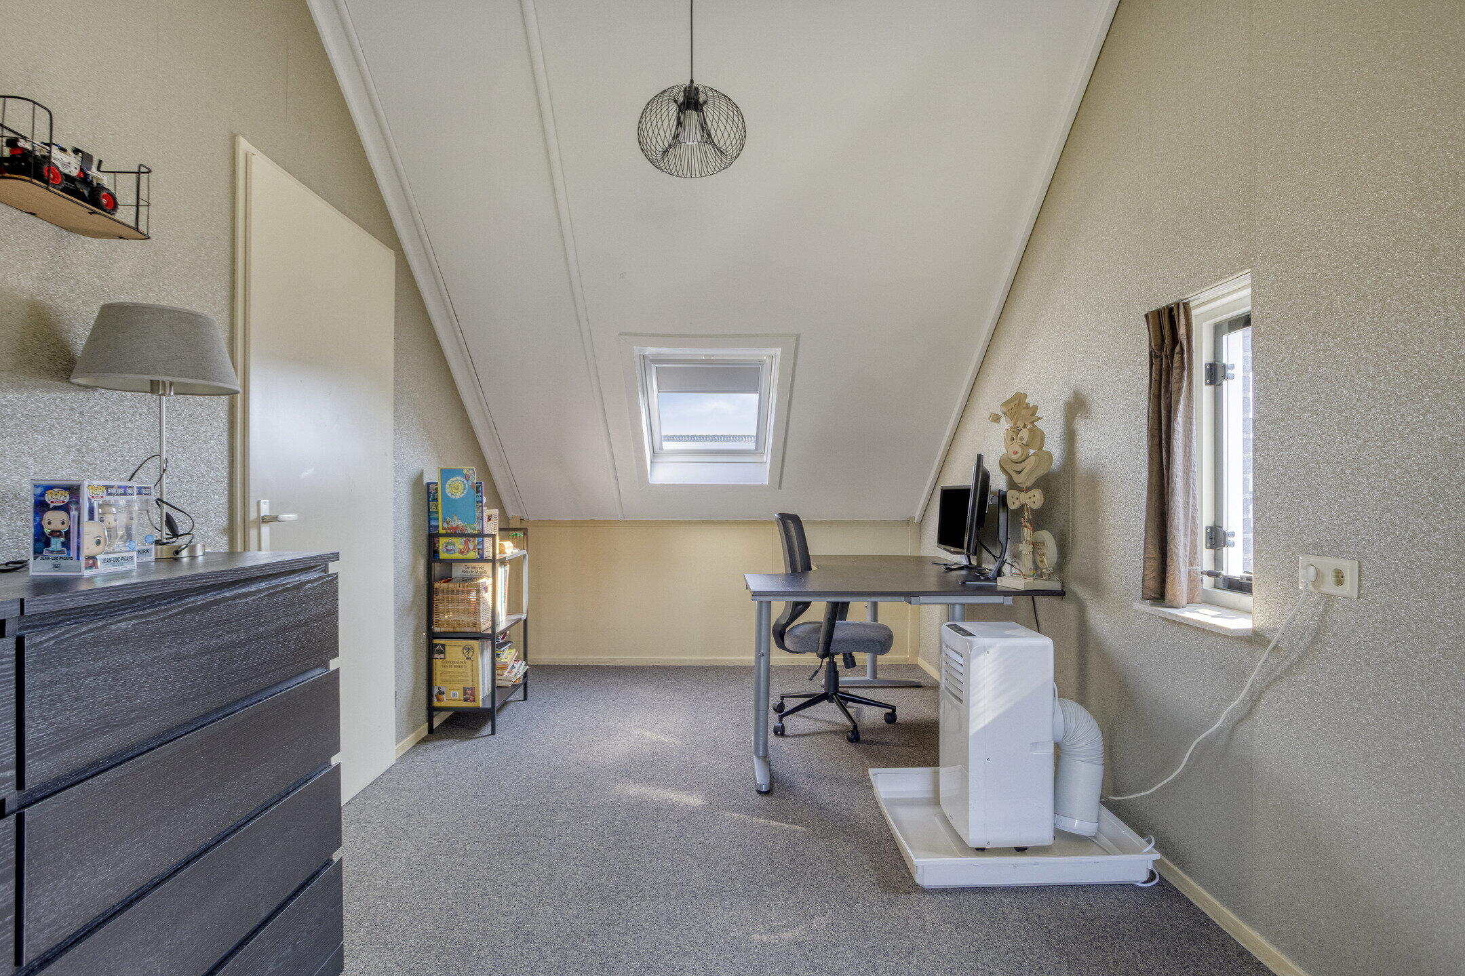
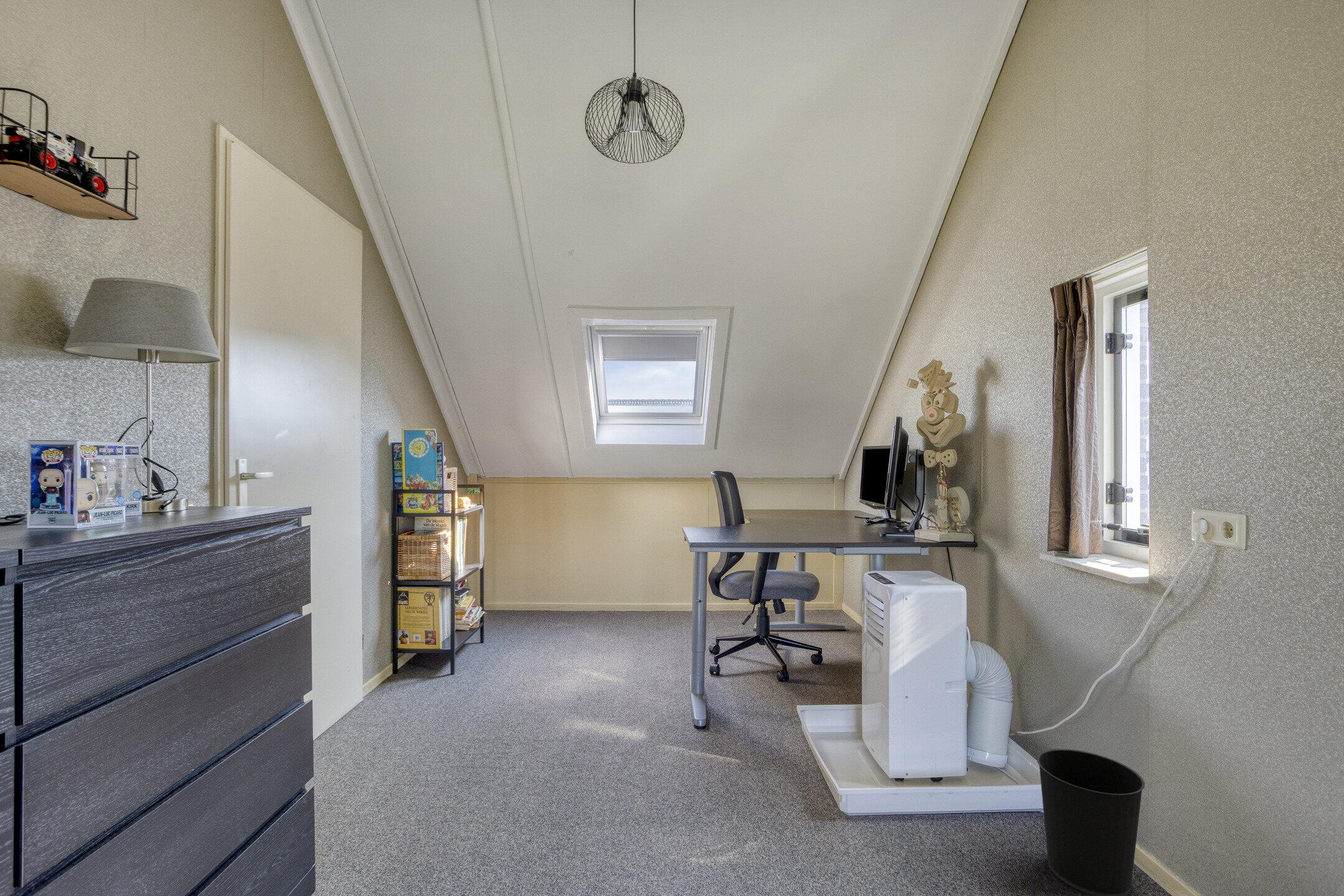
+ wastebasket (1088, 821)
